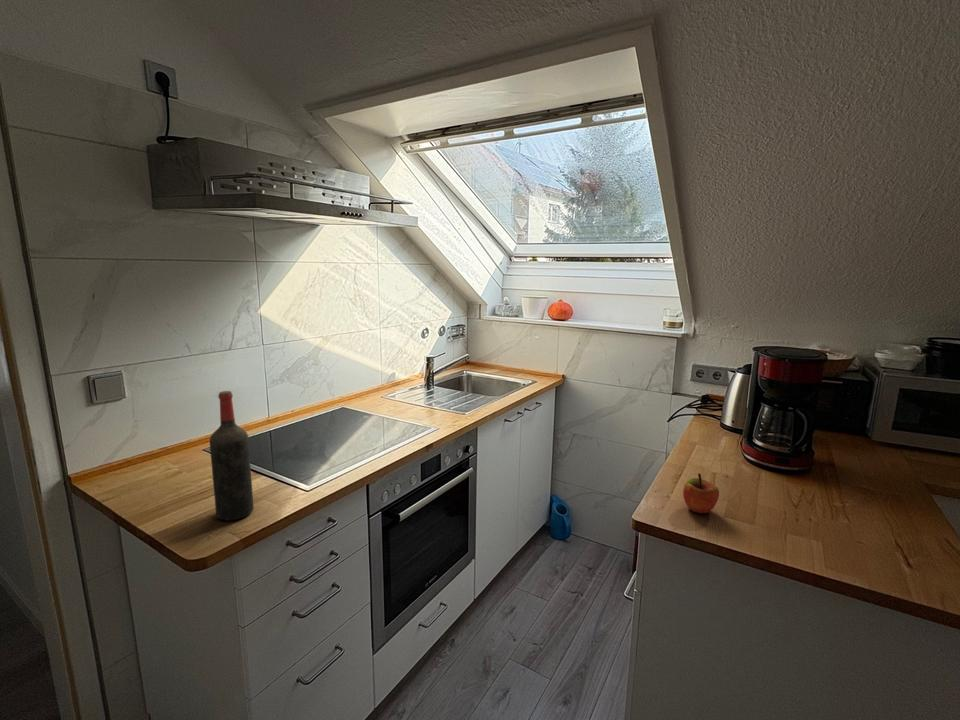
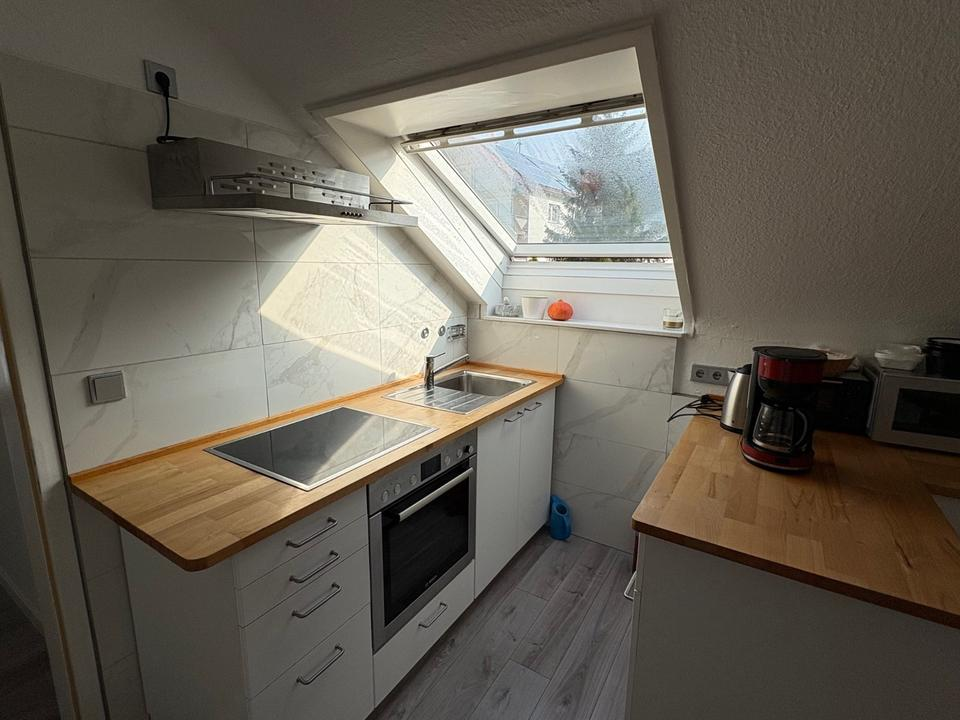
- apple (700, 491)
- wine bottle (230, 454)
